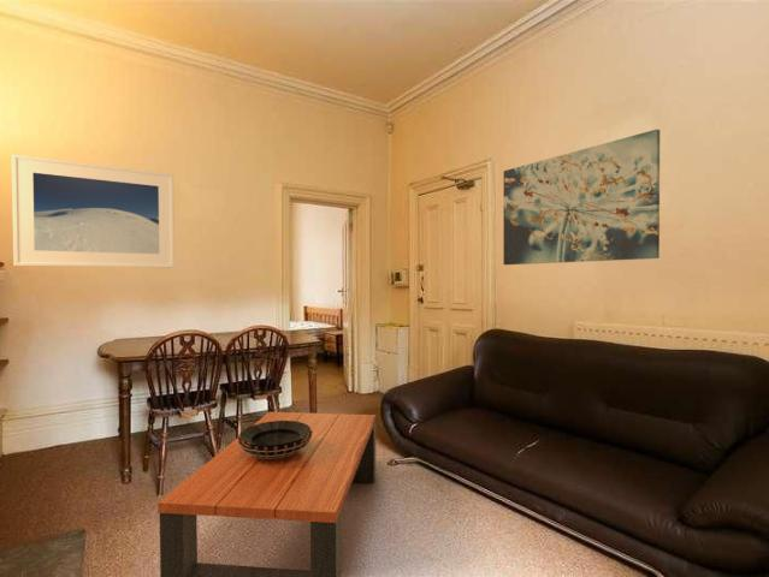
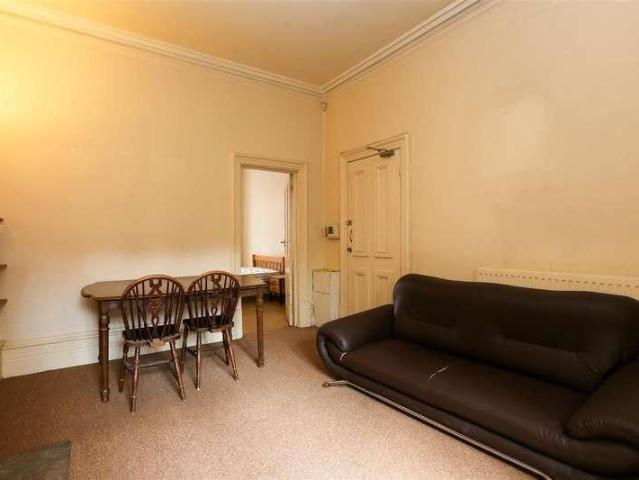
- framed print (100, 215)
- decorative bowl (274, 441)
- coffee table (294, 486)
- wall art (569, 208)
